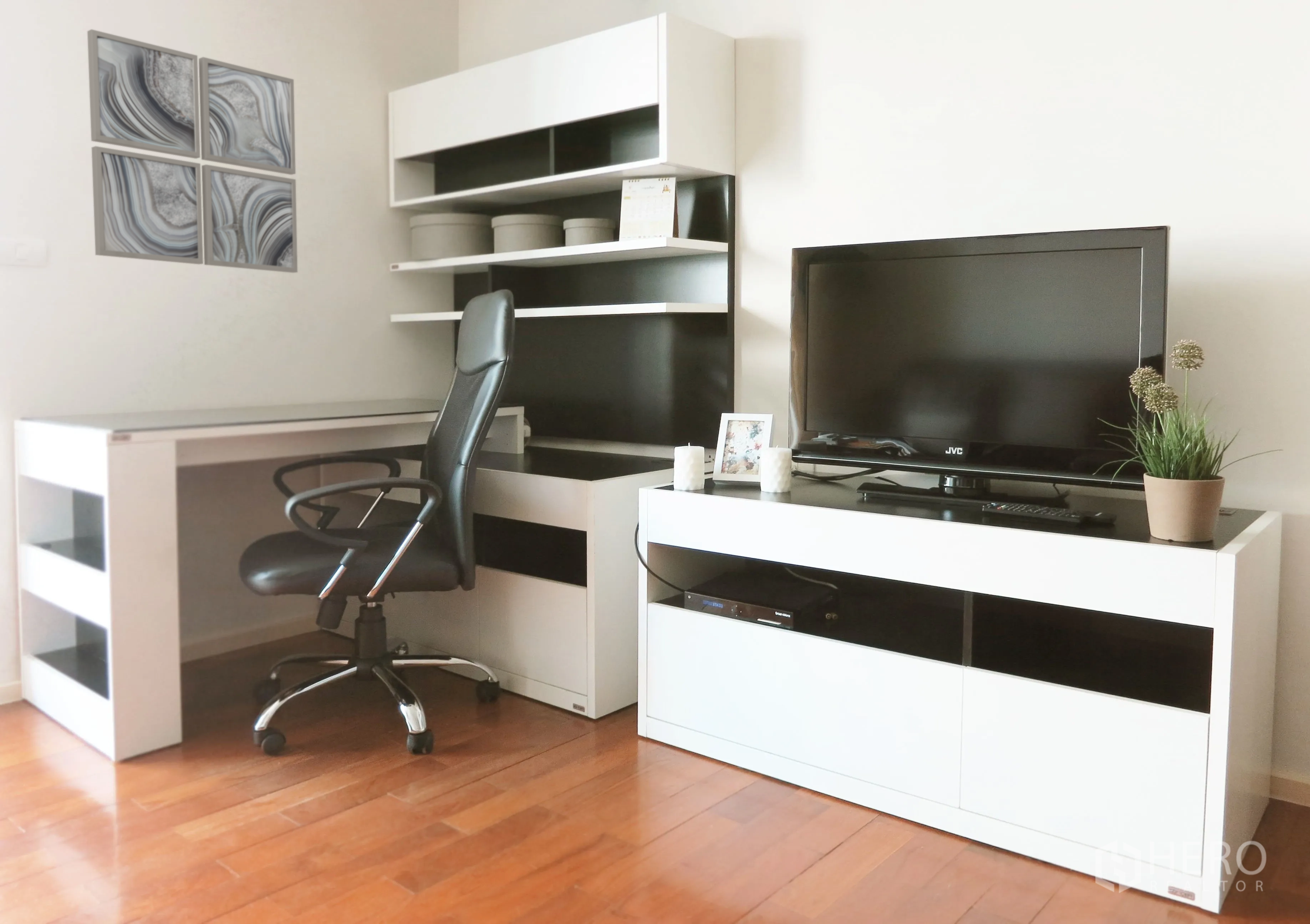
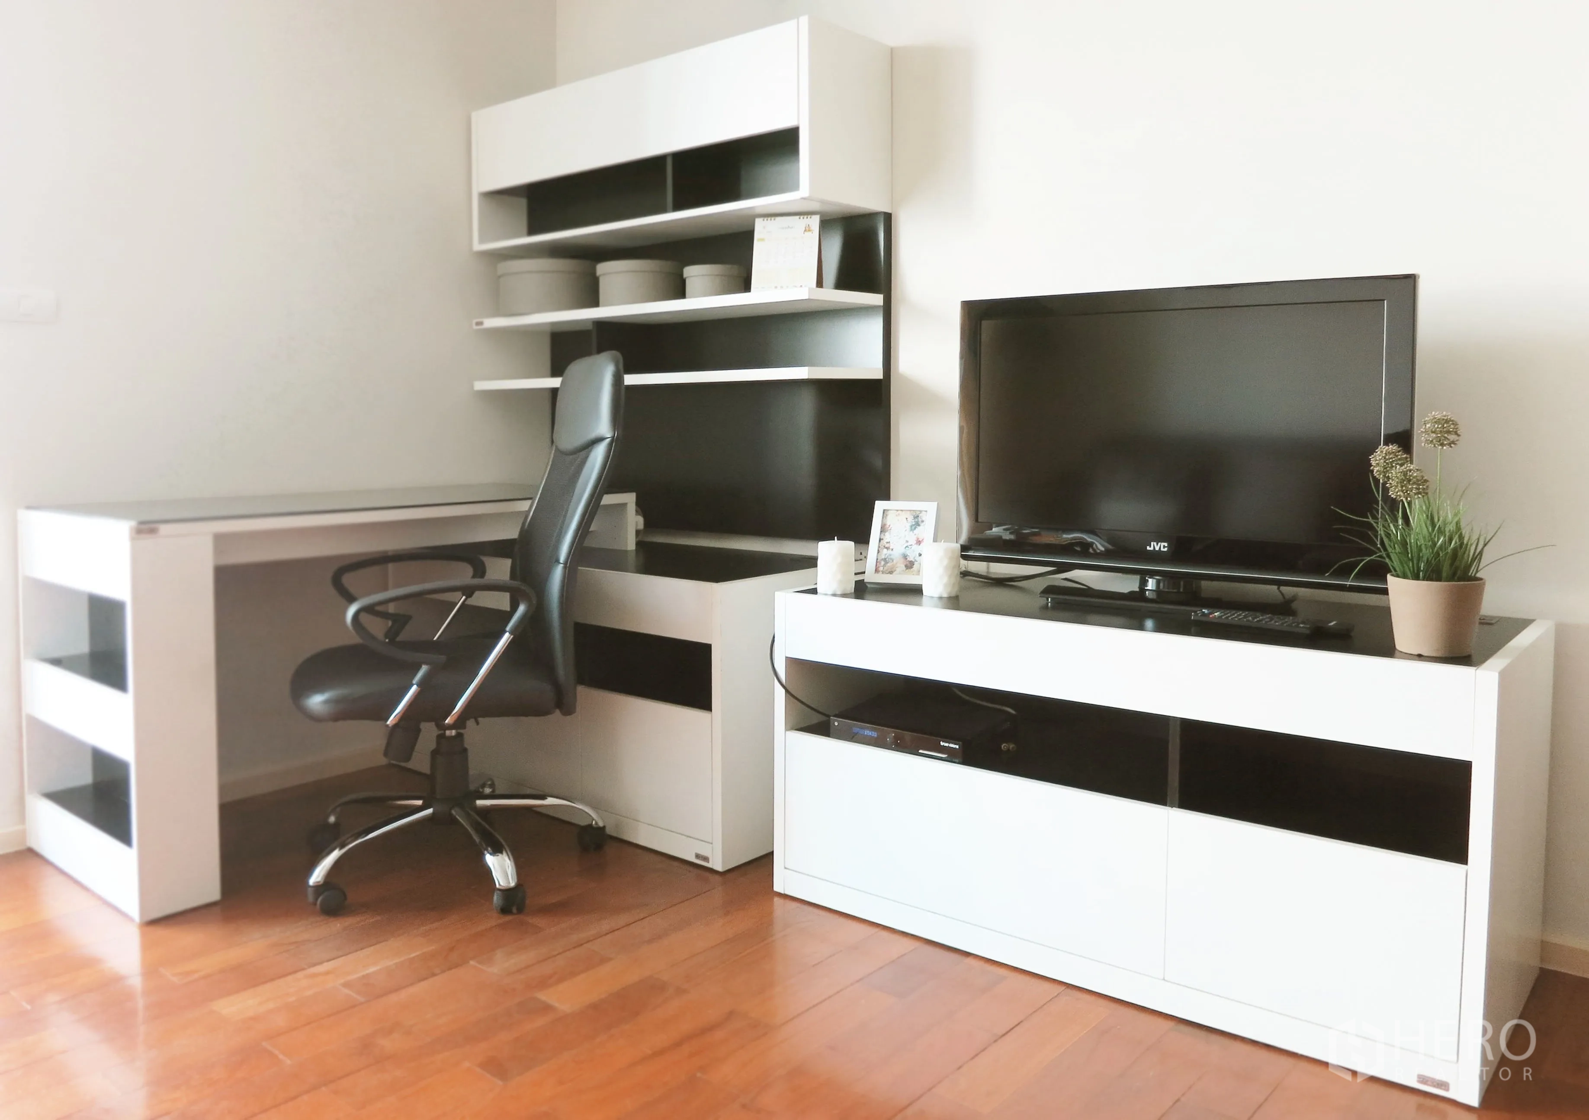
- wall art (200, 163)
